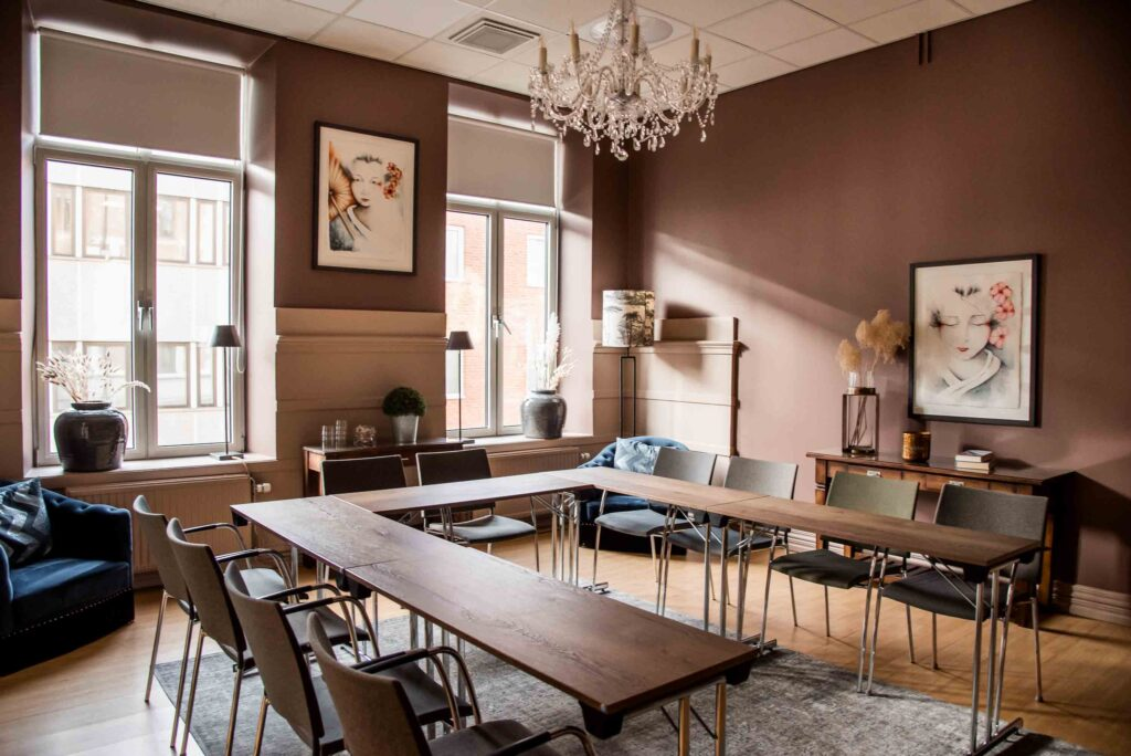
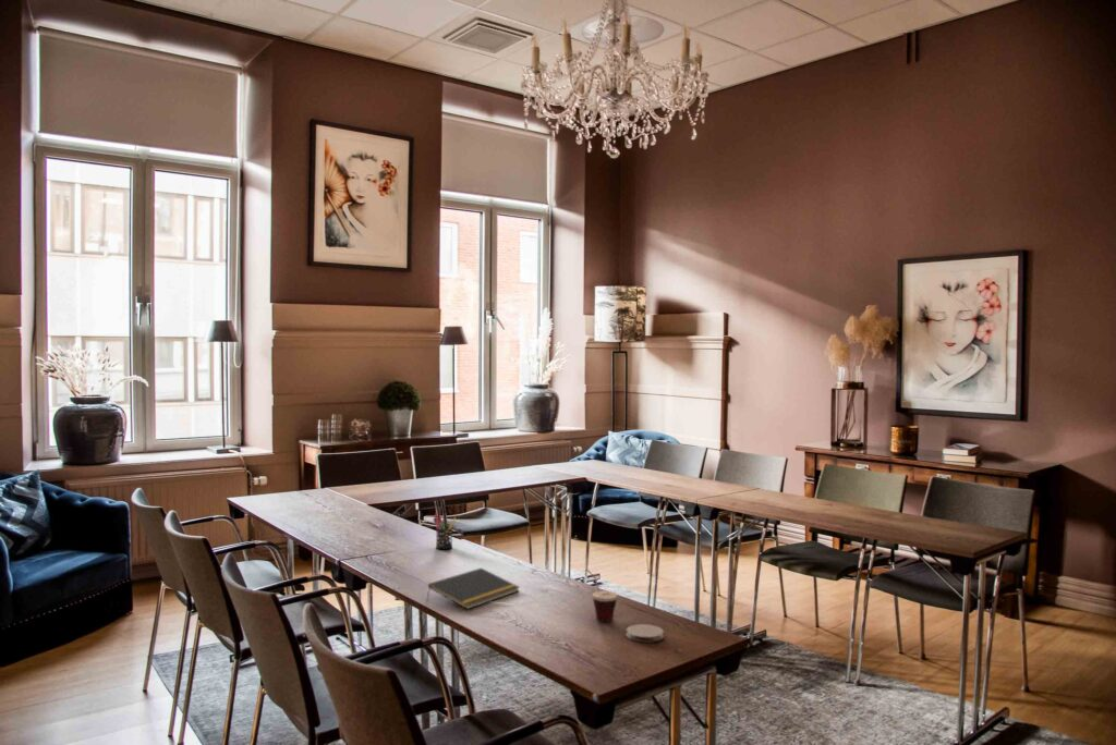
+ notepad (474, 587)
+ coaster (644, 633)
+ pen holder (442, 530)
+ cup (598, 595)
